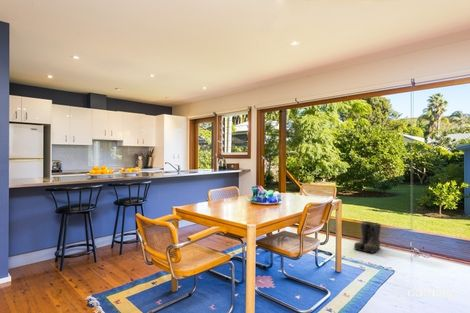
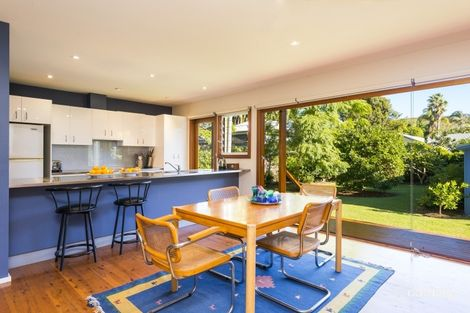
- boots (367, 236)
